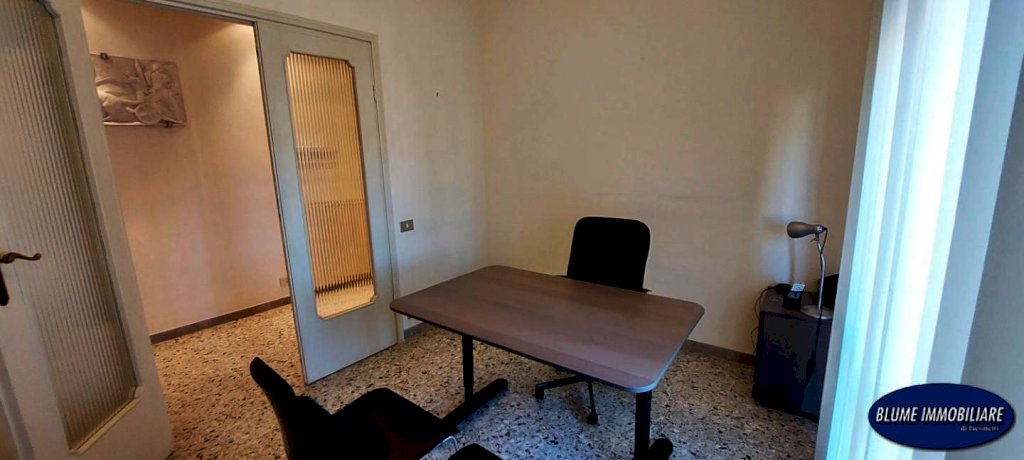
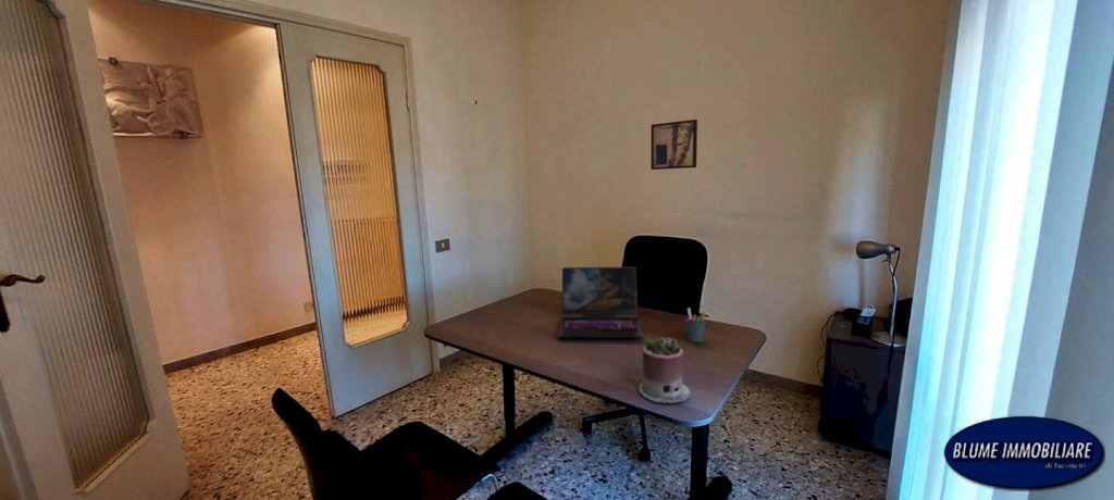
+ laptop (599, 300)
+ wall art (673, 146)
+ succulent planter (664, 364)
+ pen holder (695, 325)
